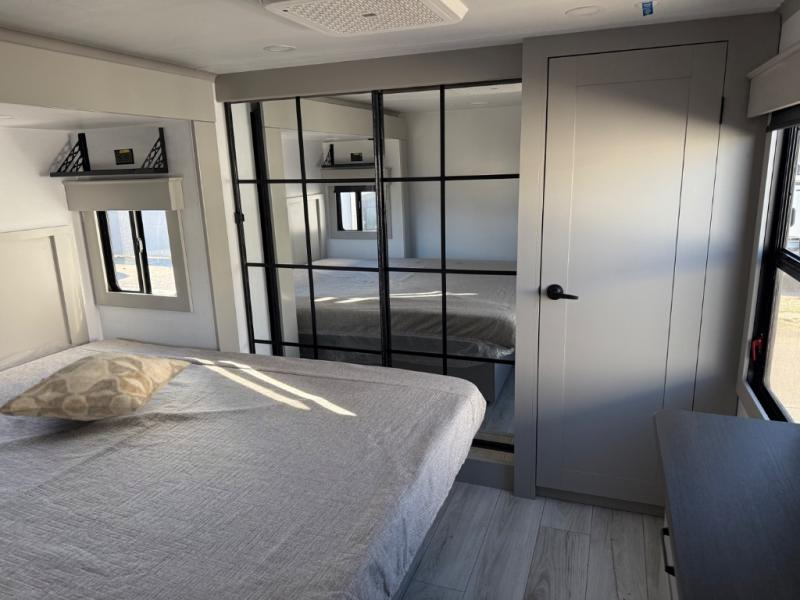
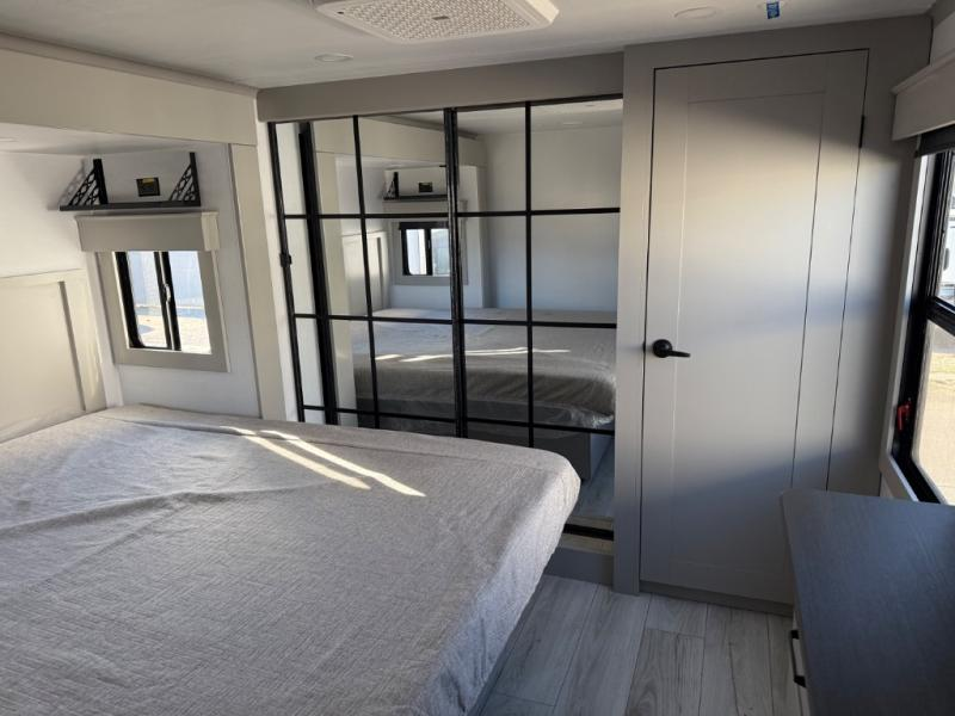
- decorative pillow (104, 384)
